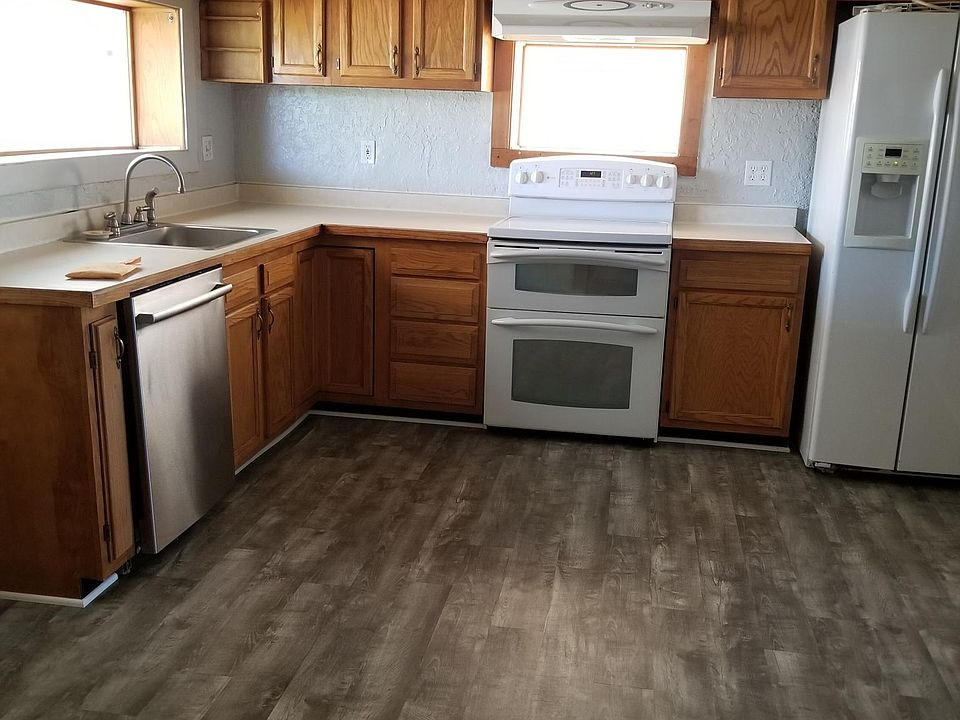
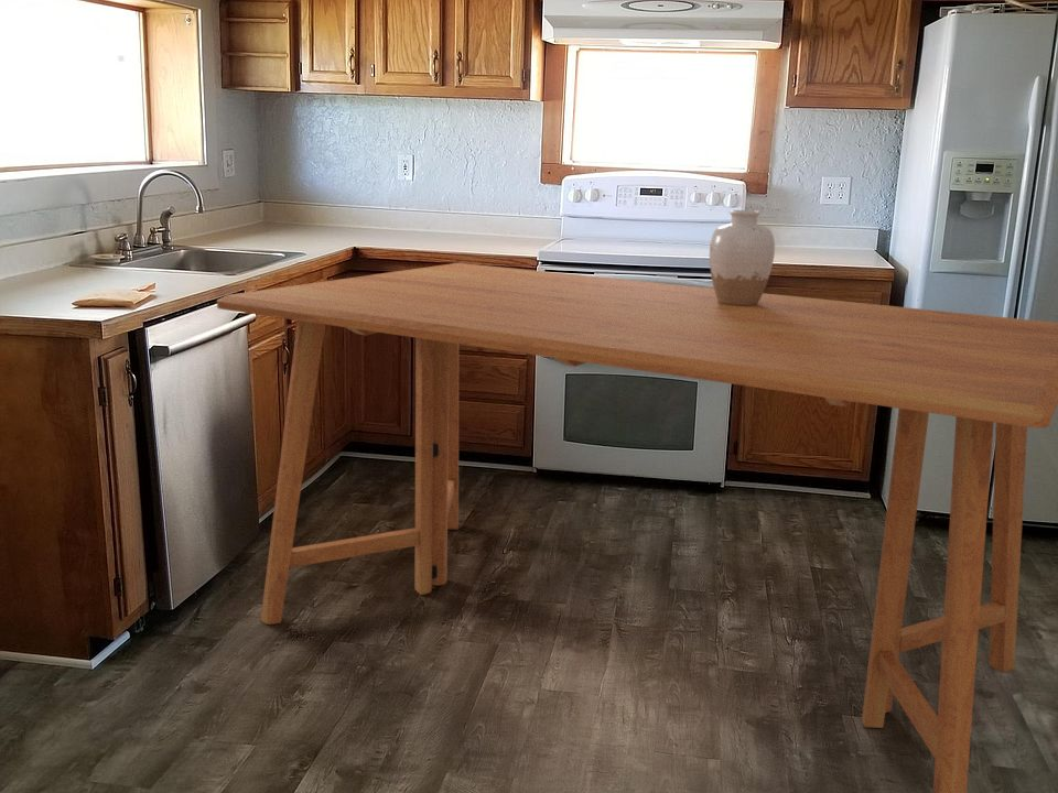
+ dining table (649, 371)
+ vase (741, 257)
